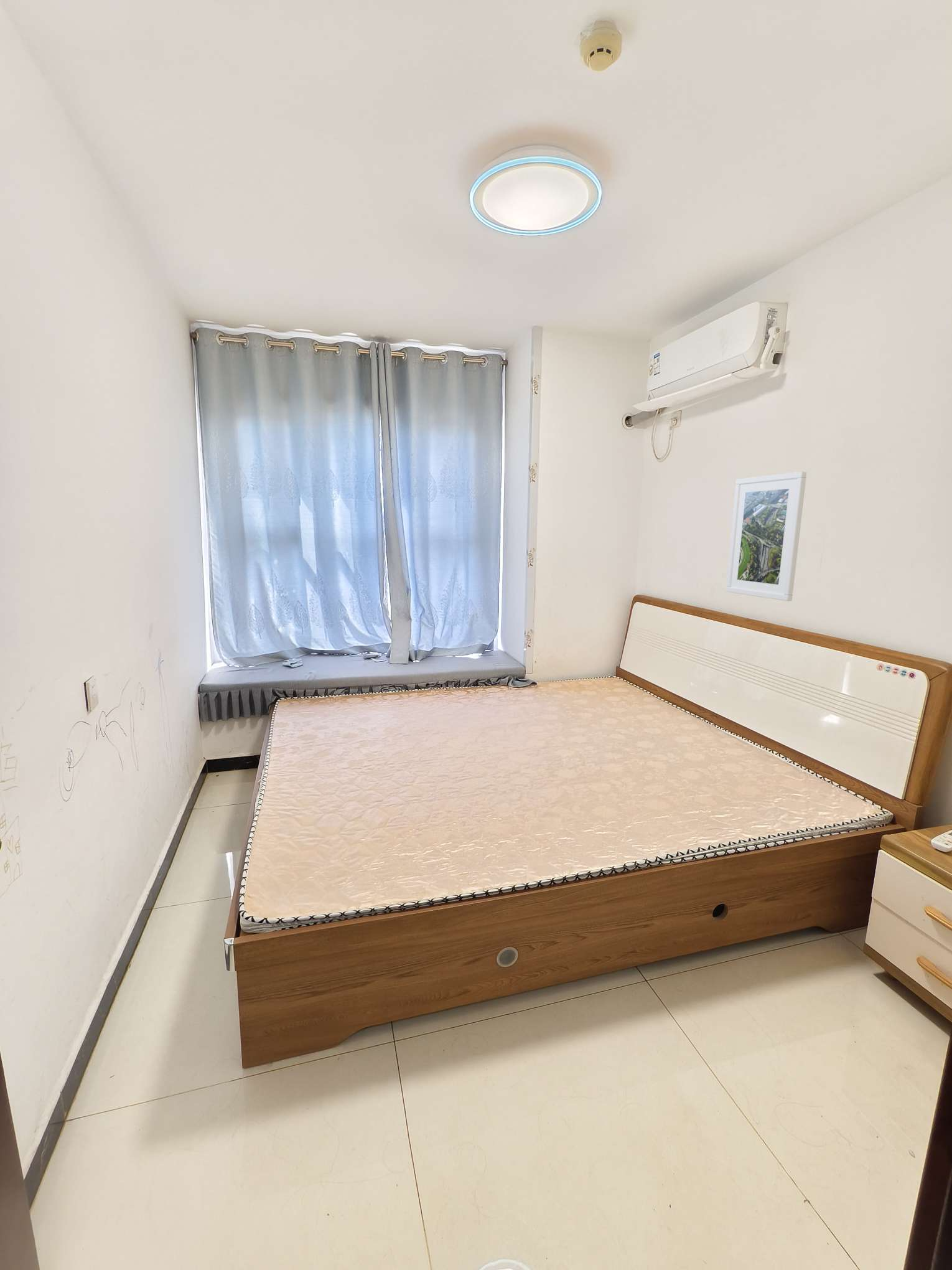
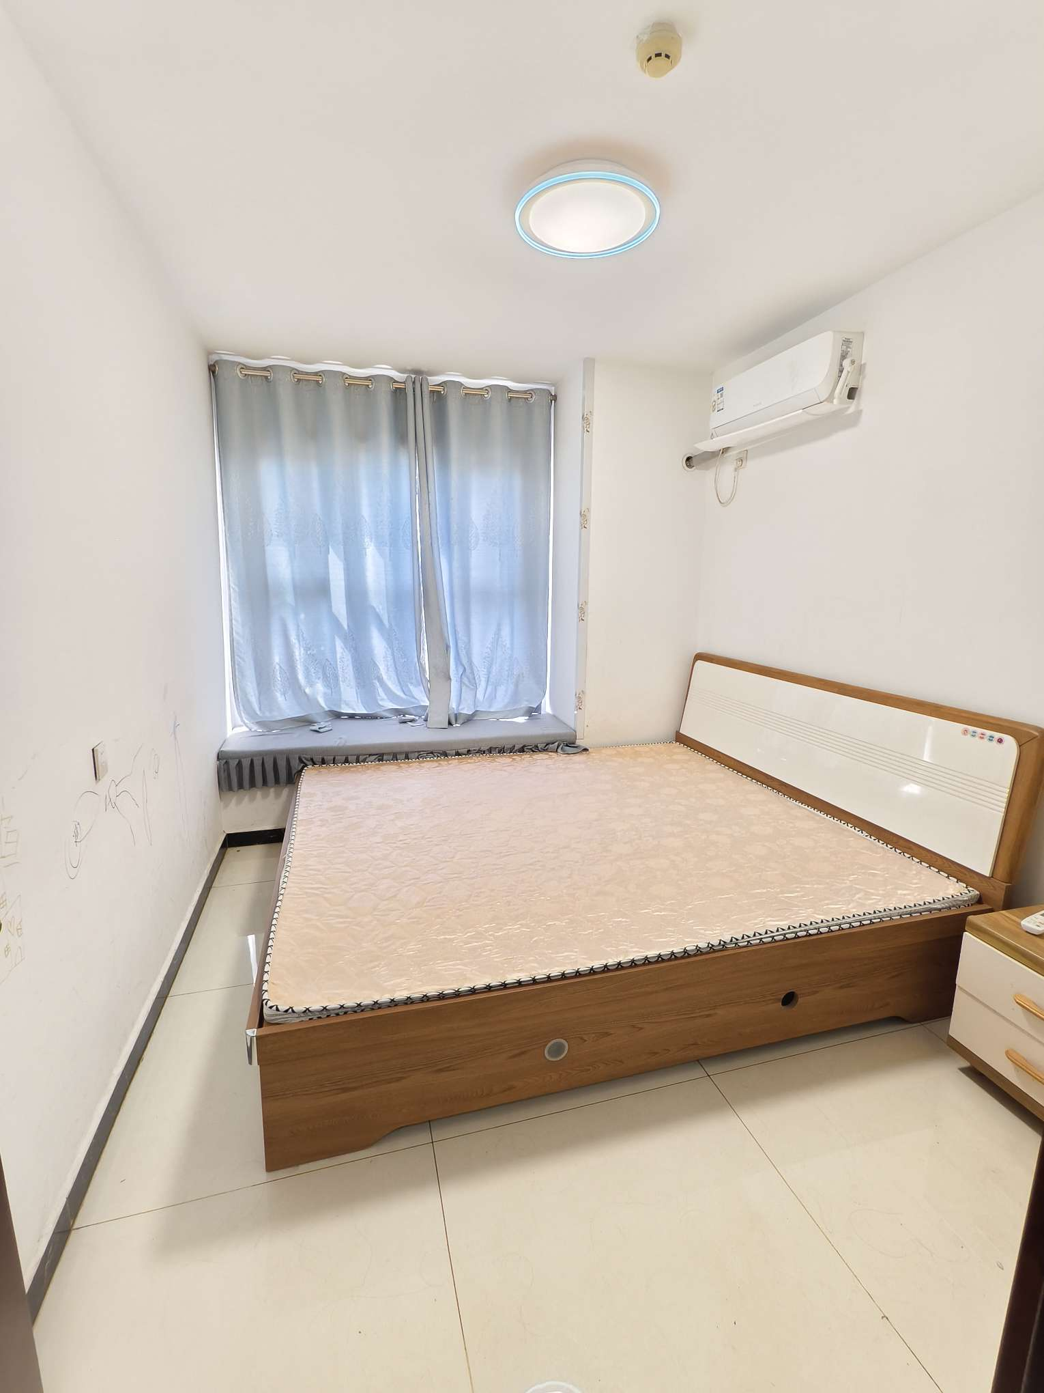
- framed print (762, 537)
